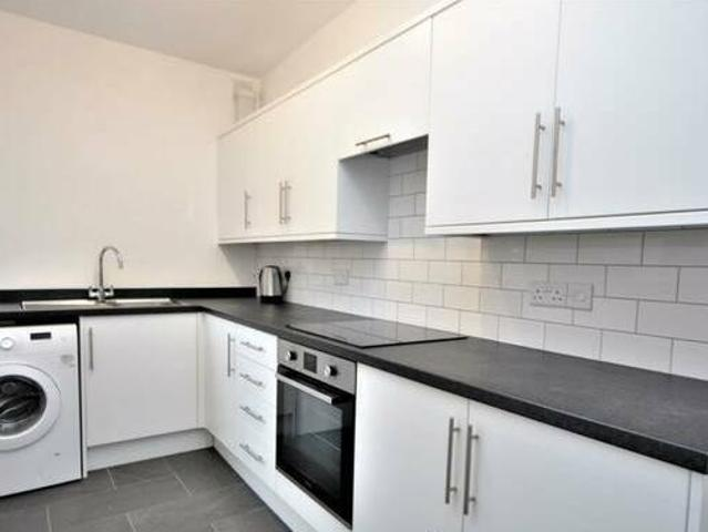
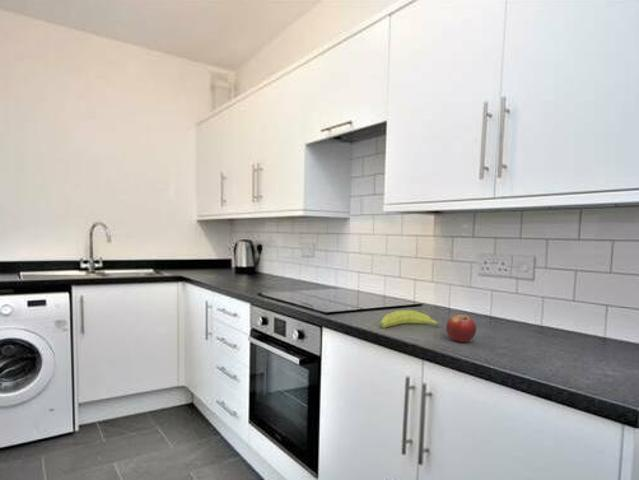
+ fruit (461, 328)
+ fruit (407, 319)
